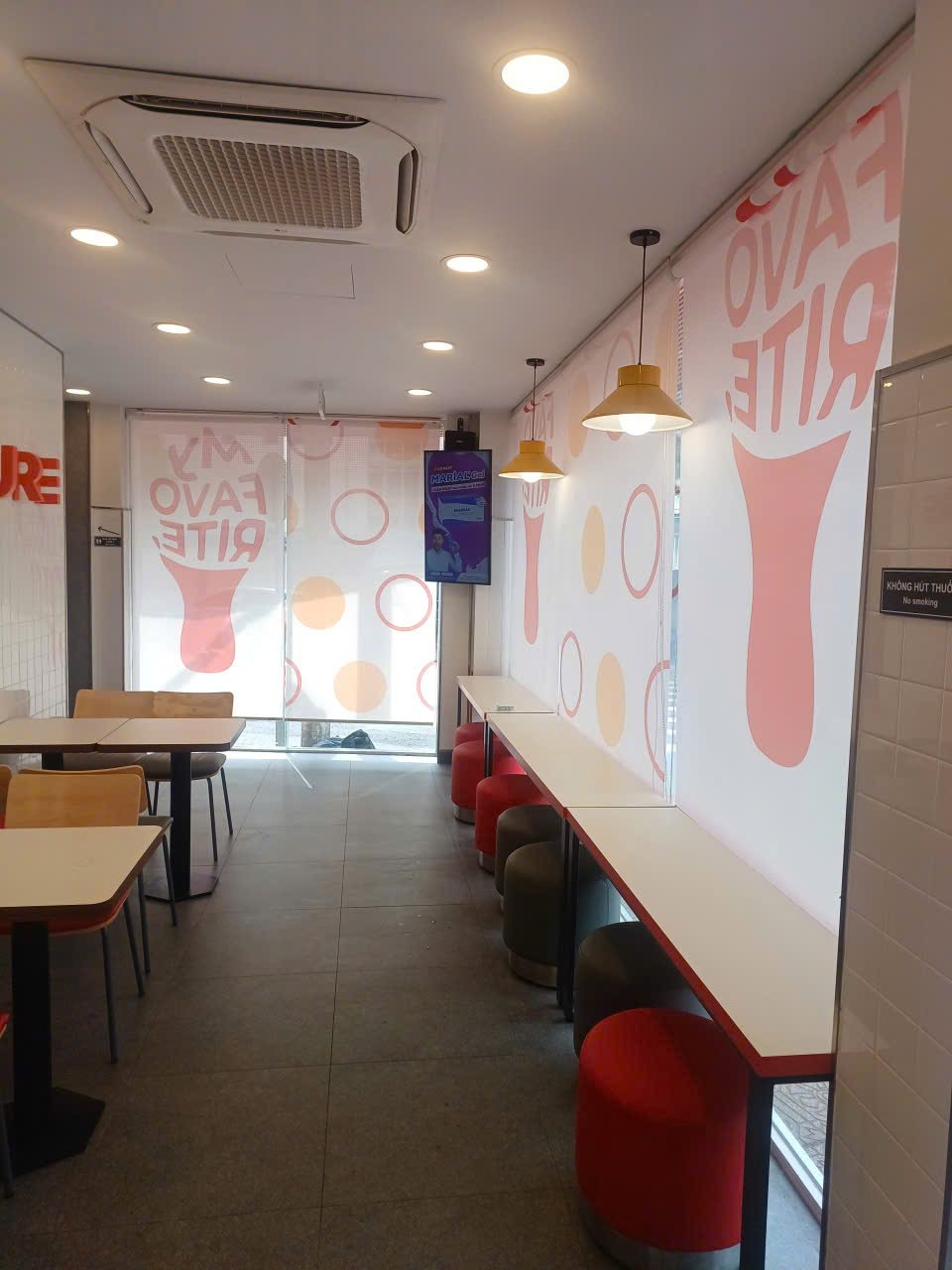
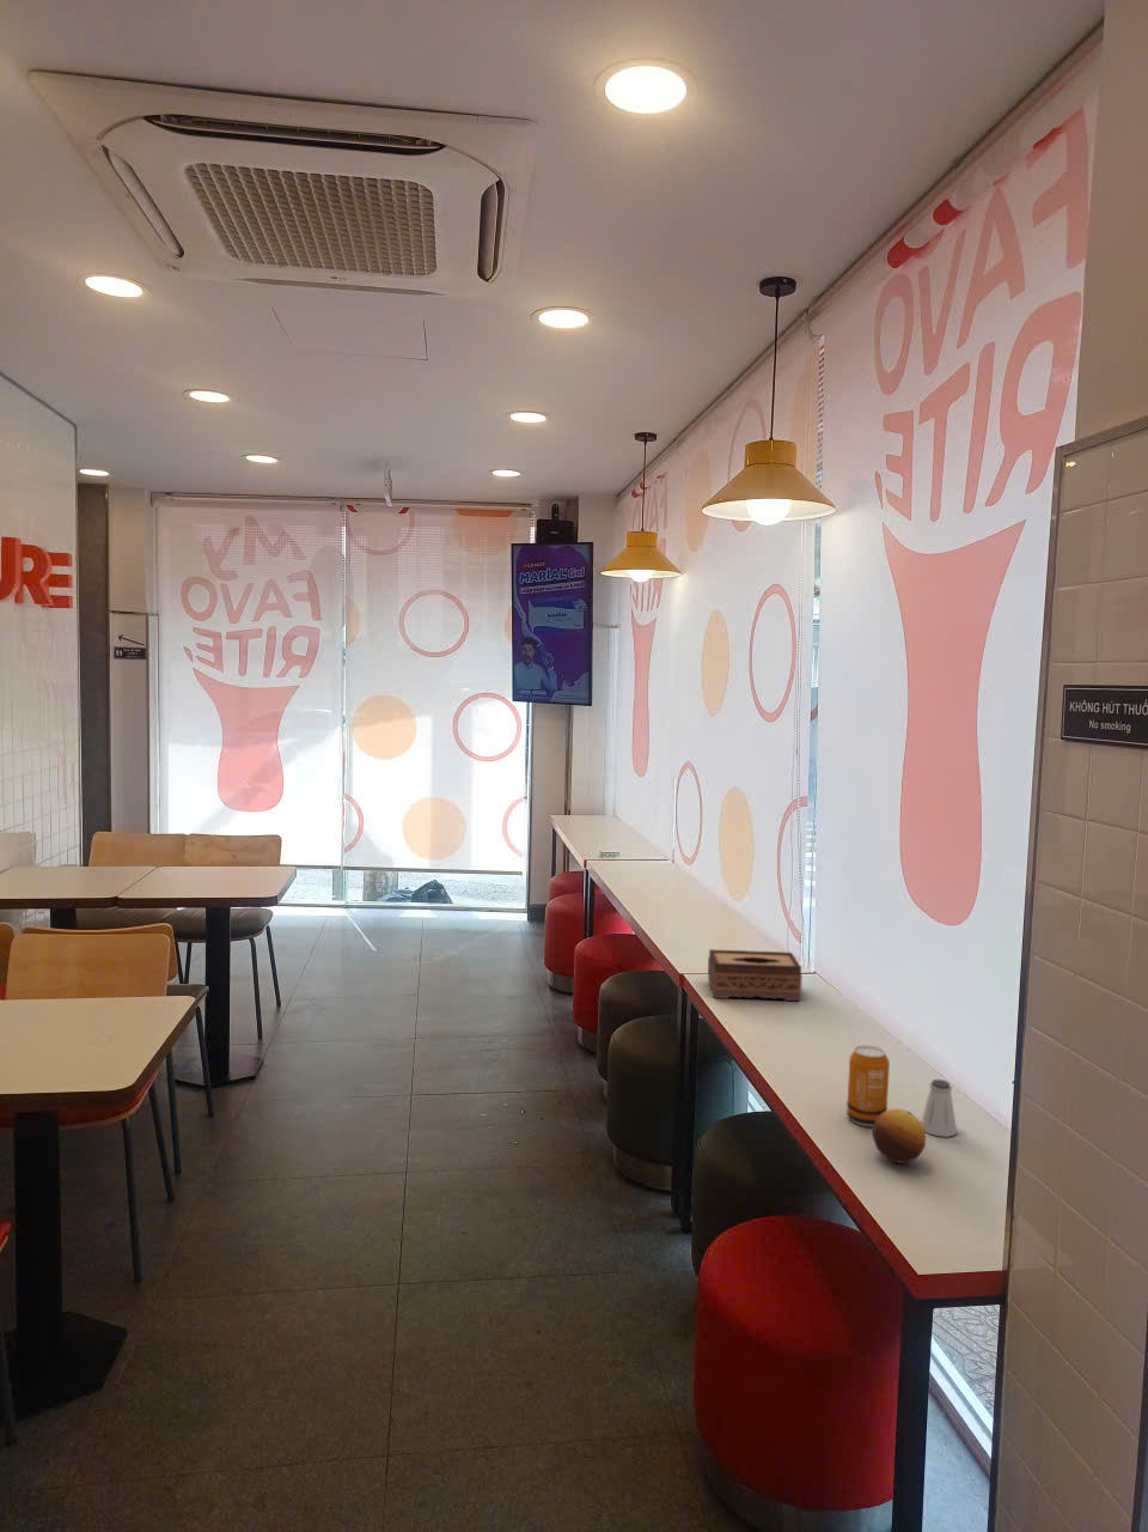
+ fruit (898, 1135)
+ tissue box (754, 975)
+ soda can (867, 1084)
+ saltshaker (938, 1105)
